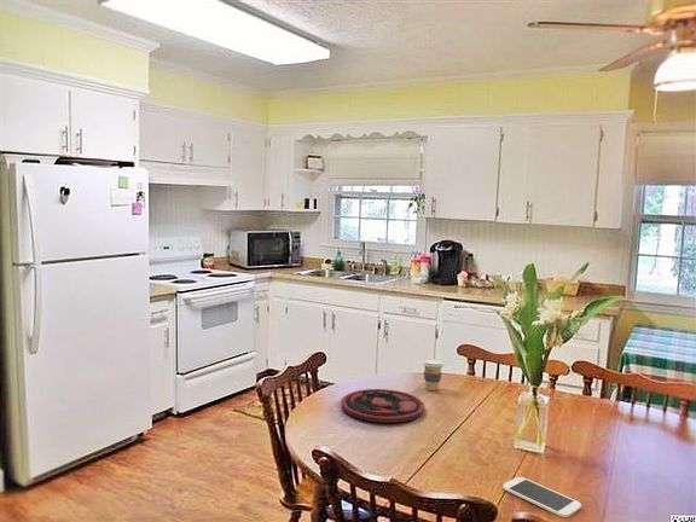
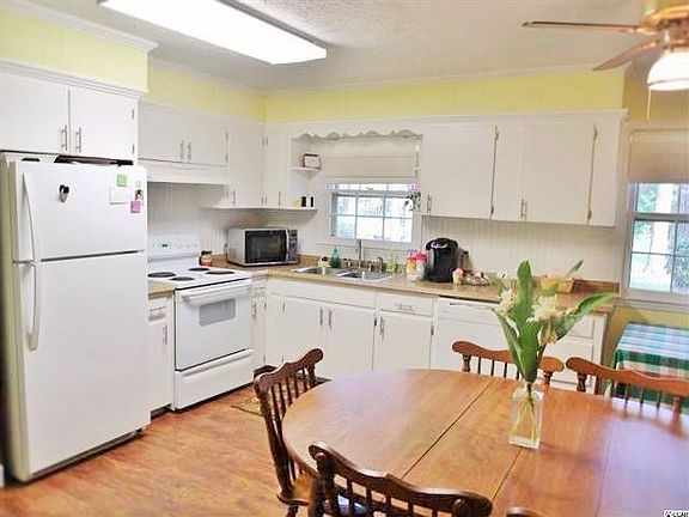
- coffee cup (433, 375)
- plate (382, 404)
- smartphone (540, 495)
